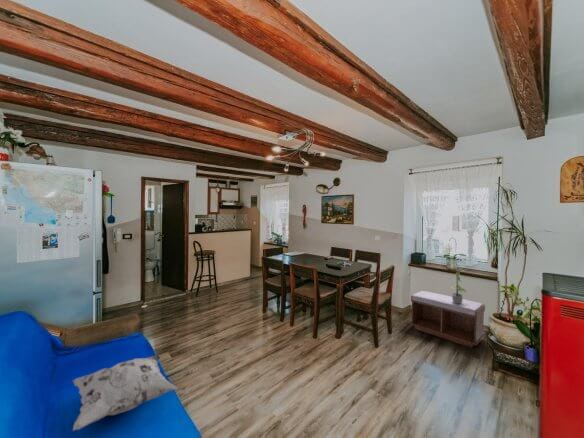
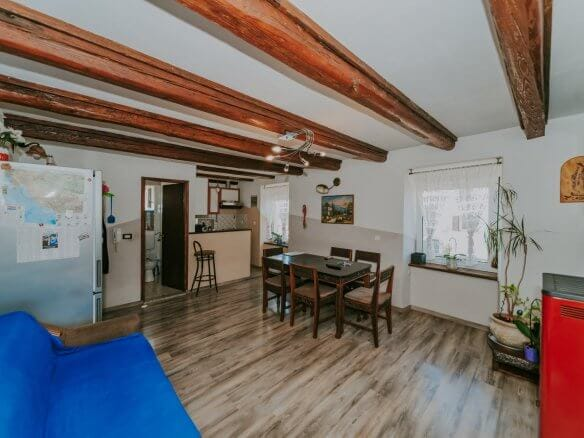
- decorative pillow (124, 384)
- bench (445, 316)
- potted plant (458, 284)
